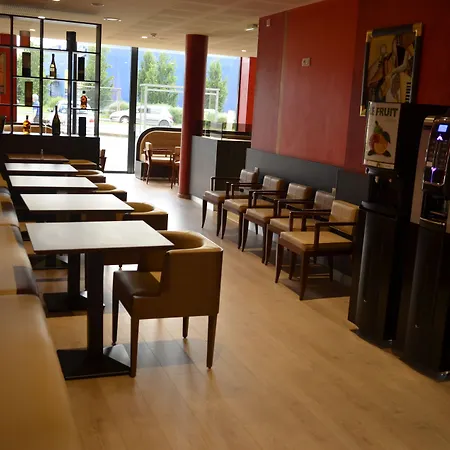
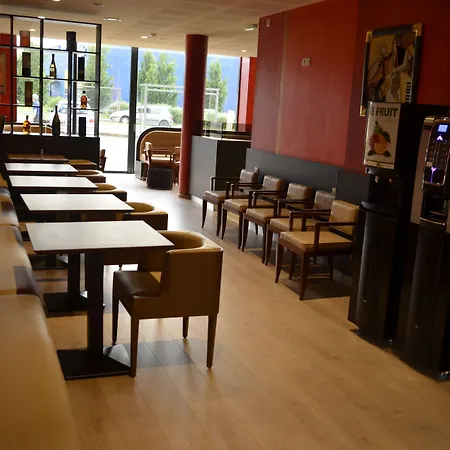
+ trash can (159, 178)
